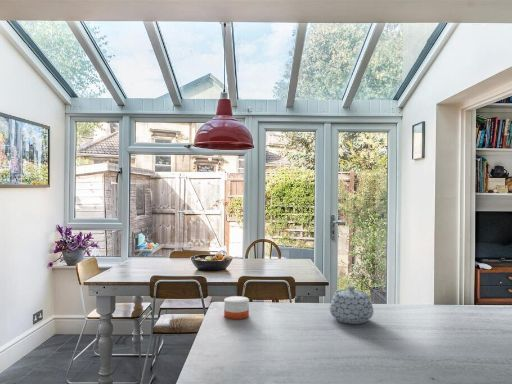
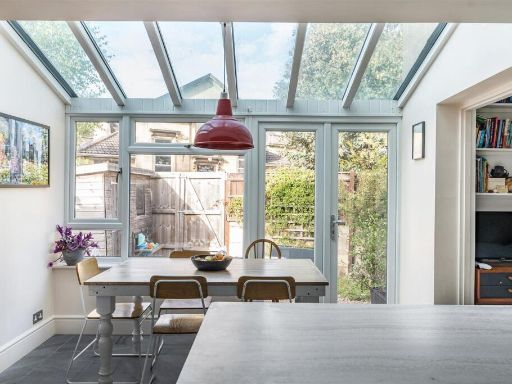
- teapot (352, 303)
- candle (236, 298)
